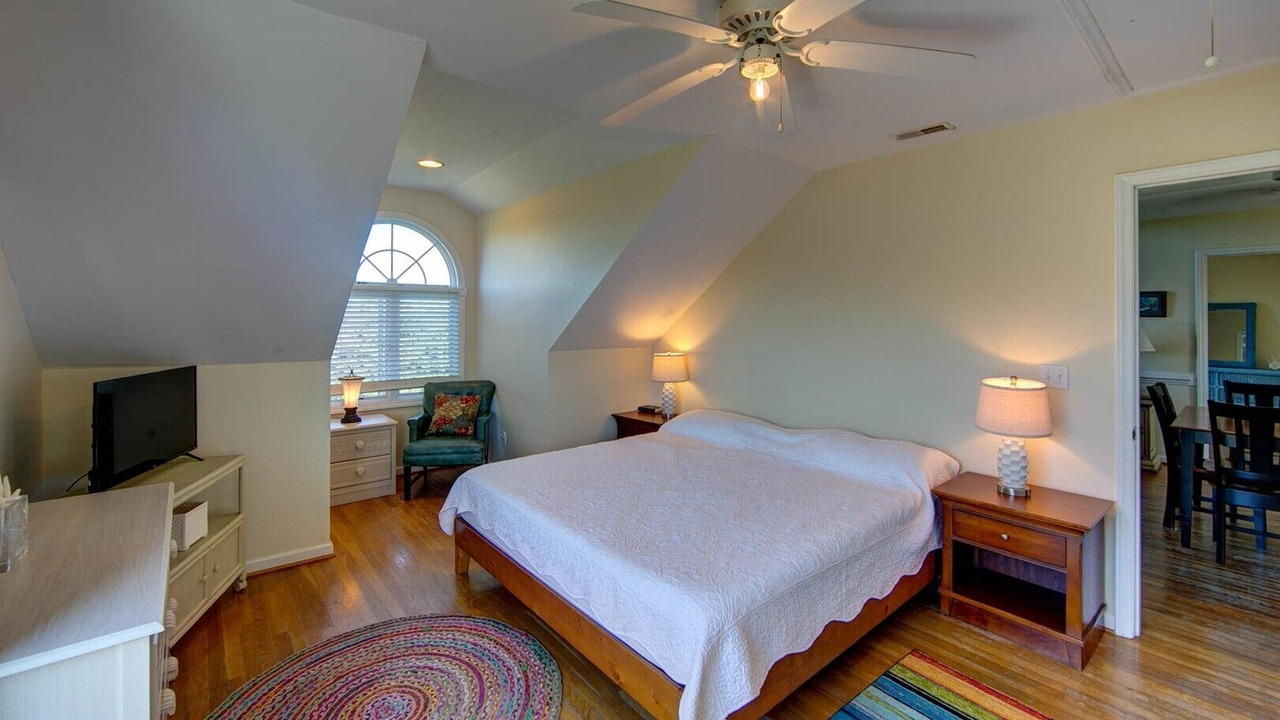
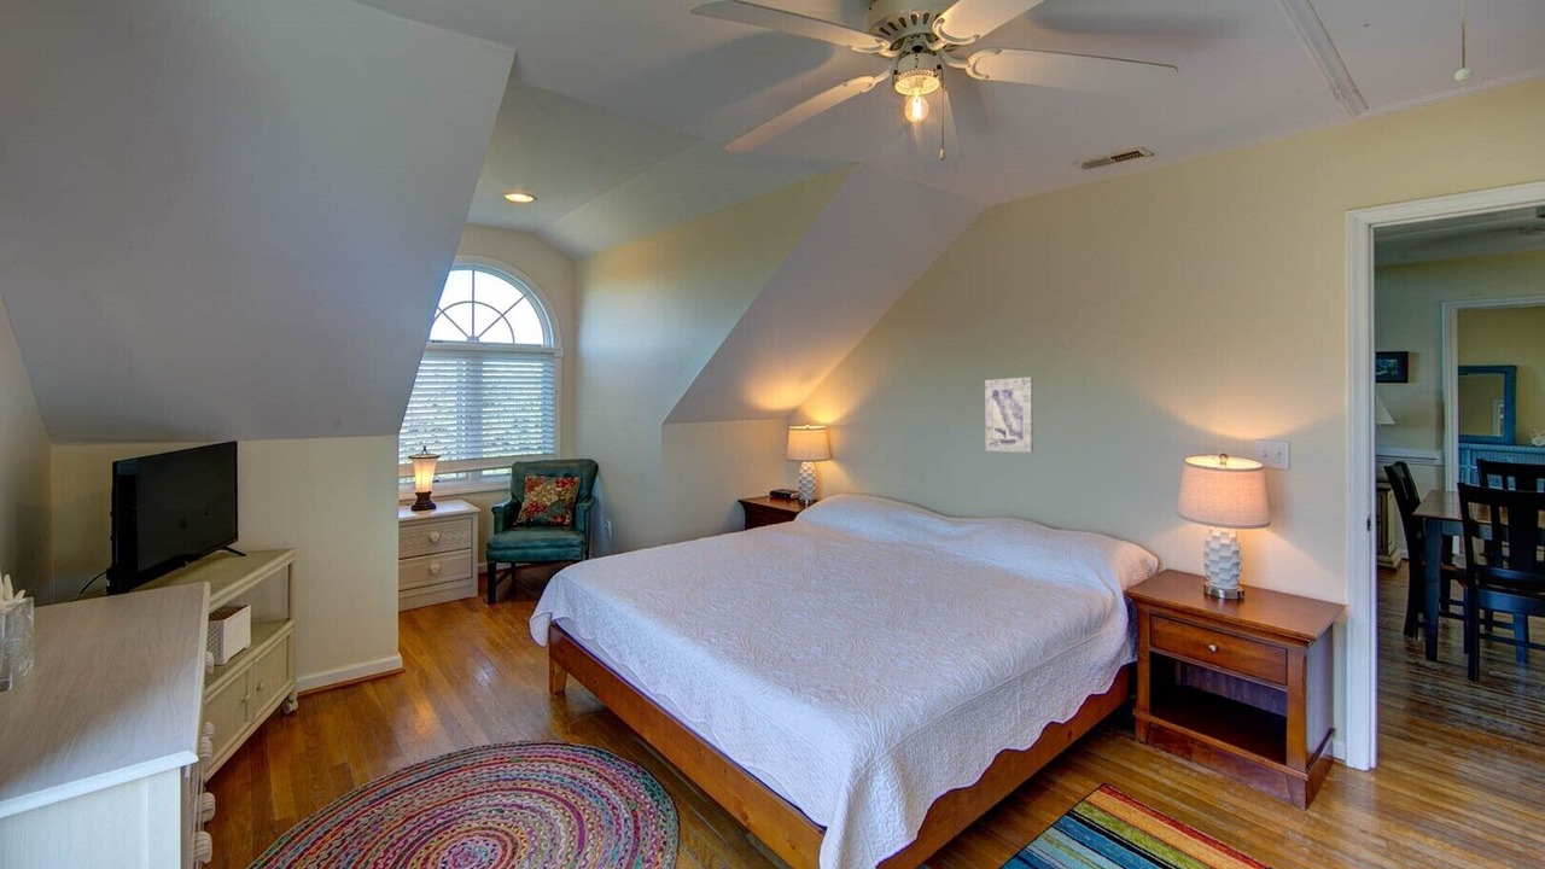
+ wall art (1008, 415)
